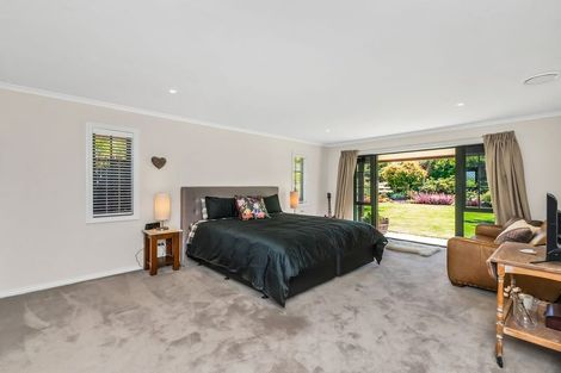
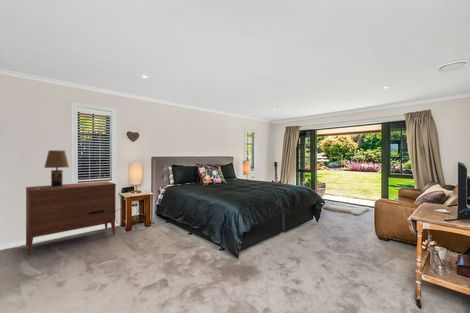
+ table lamp (52, 167)
+ dresser (73, 212)
